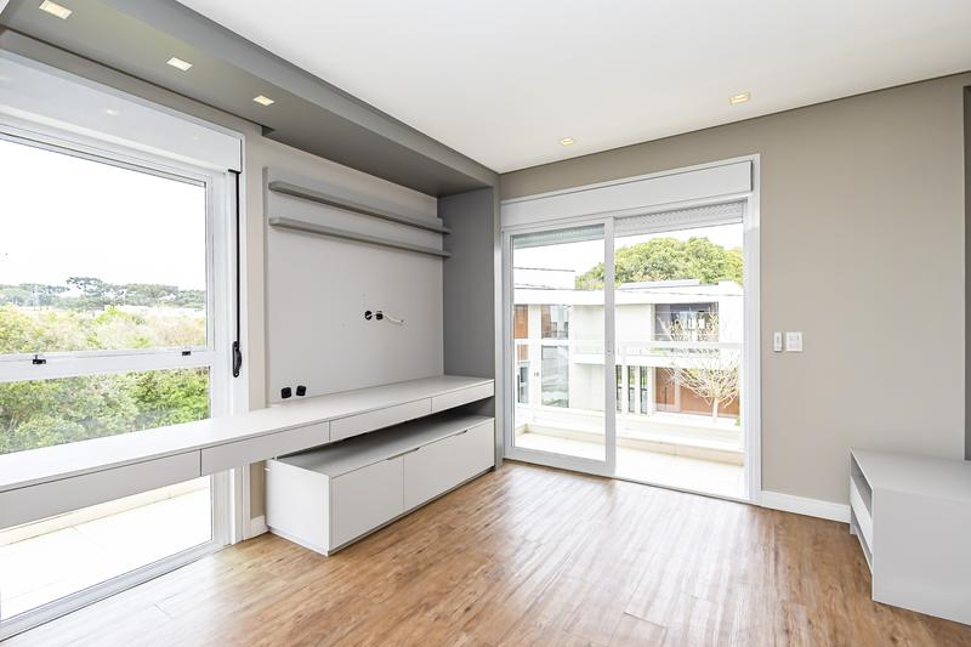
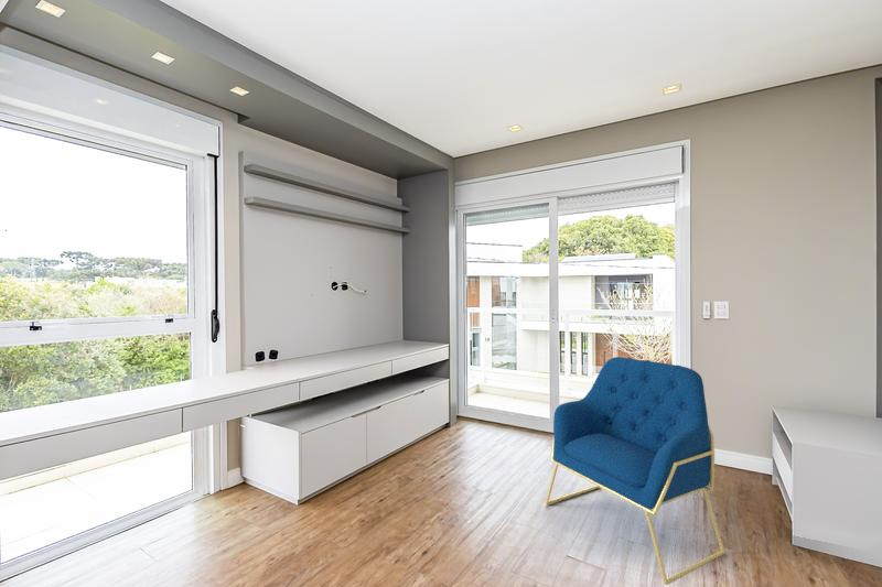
+ armchair (625, 445)
